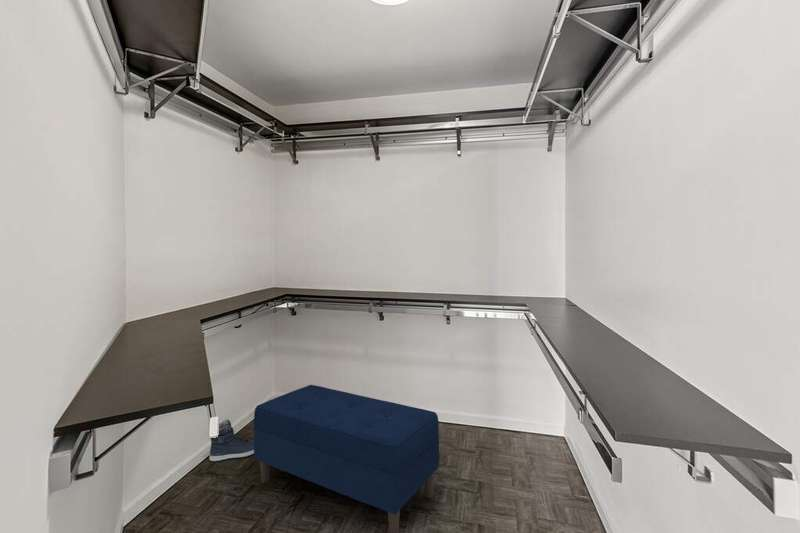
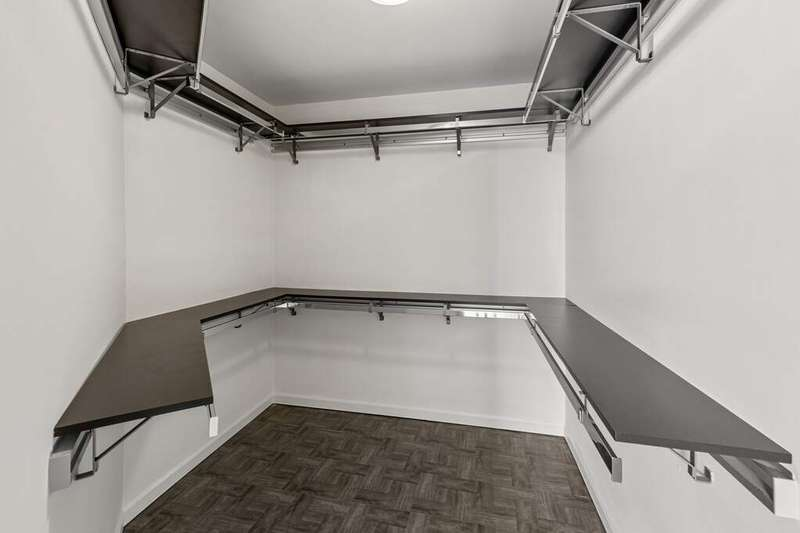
- sneaker (236, 436)
- bench (344, 448)
